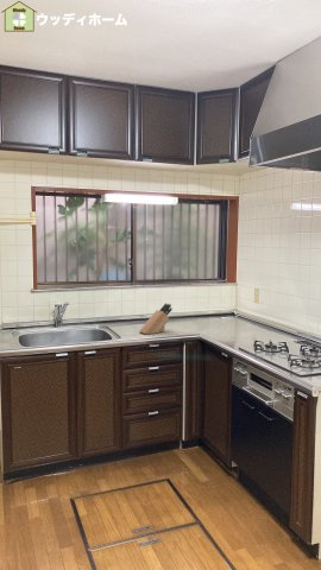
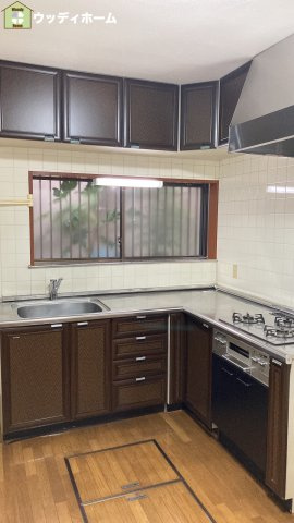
- knife block (156, 317)
